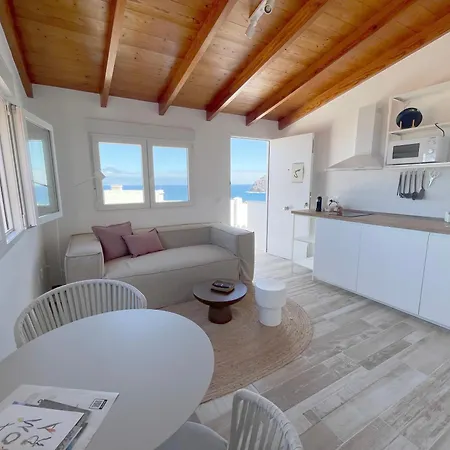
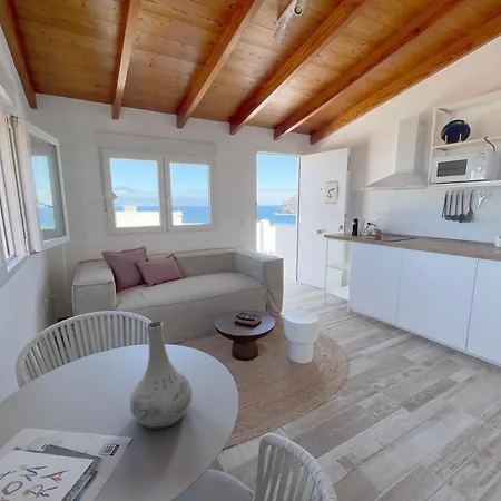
+ vase (159, 369)
